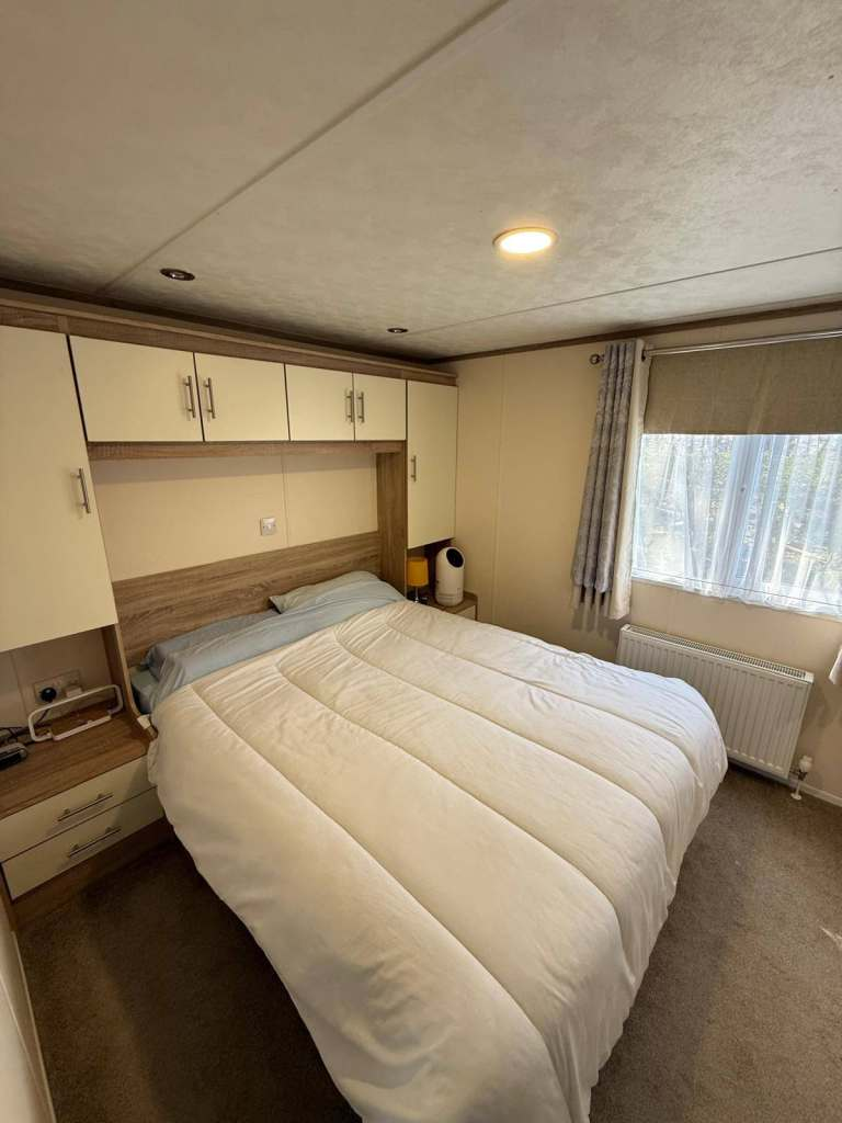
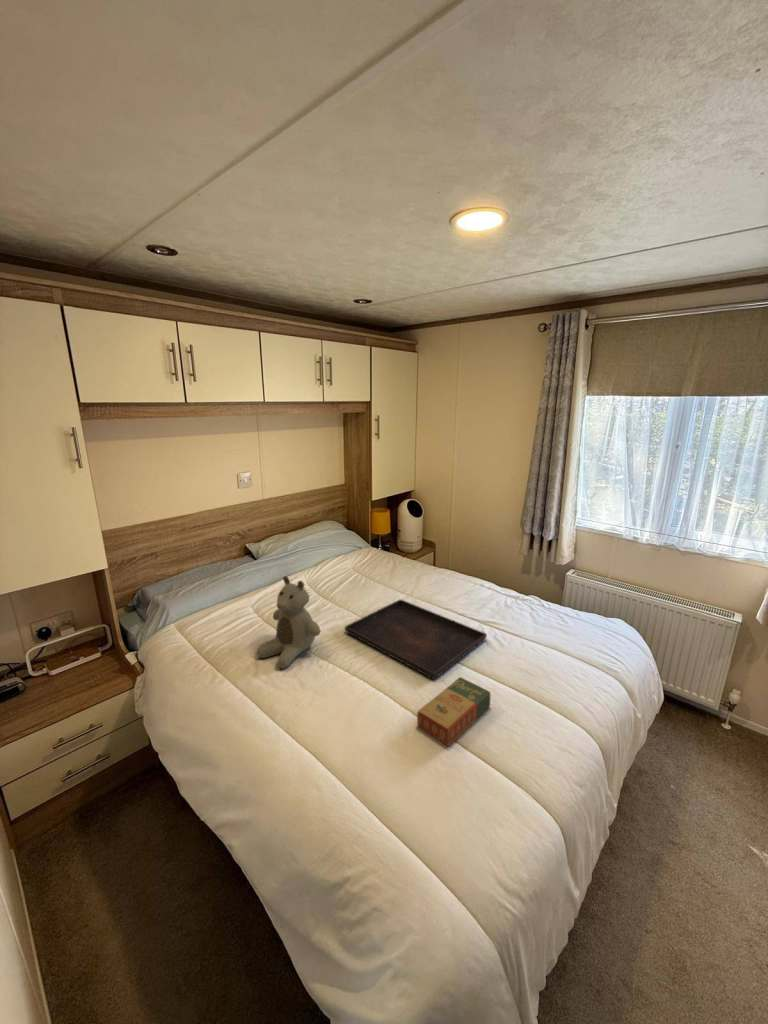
+ book (454, 708)
+ serving tray (414, 633)
+ teddy bear (286, 618)
